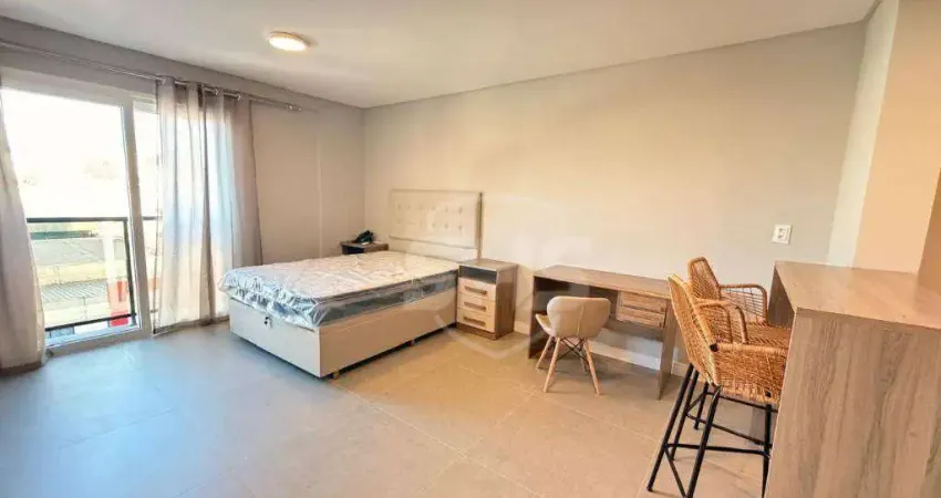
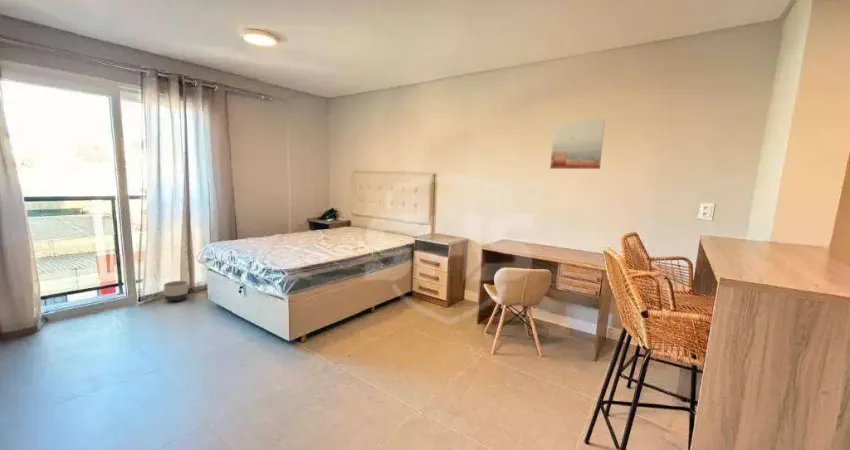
+ wall art (576, 145)
+ planter (176, 291)
